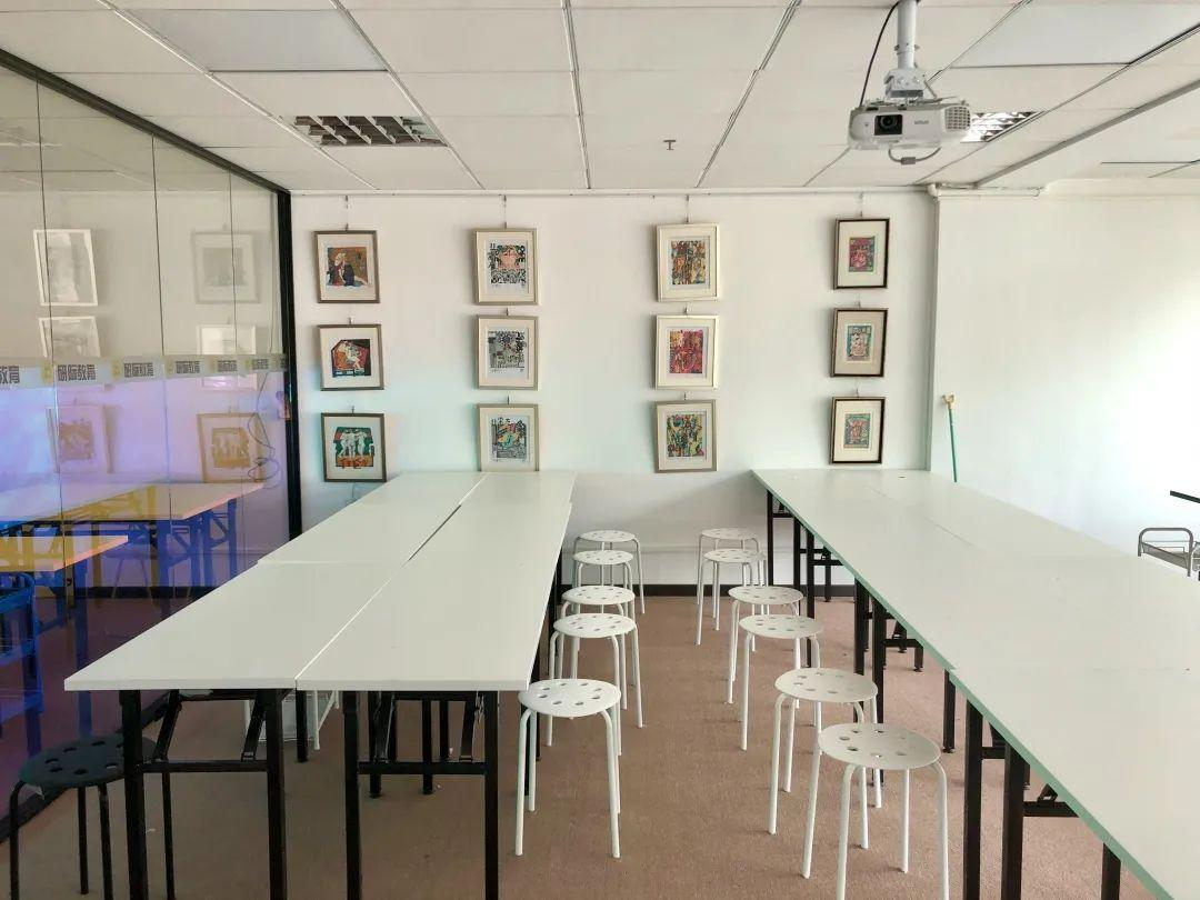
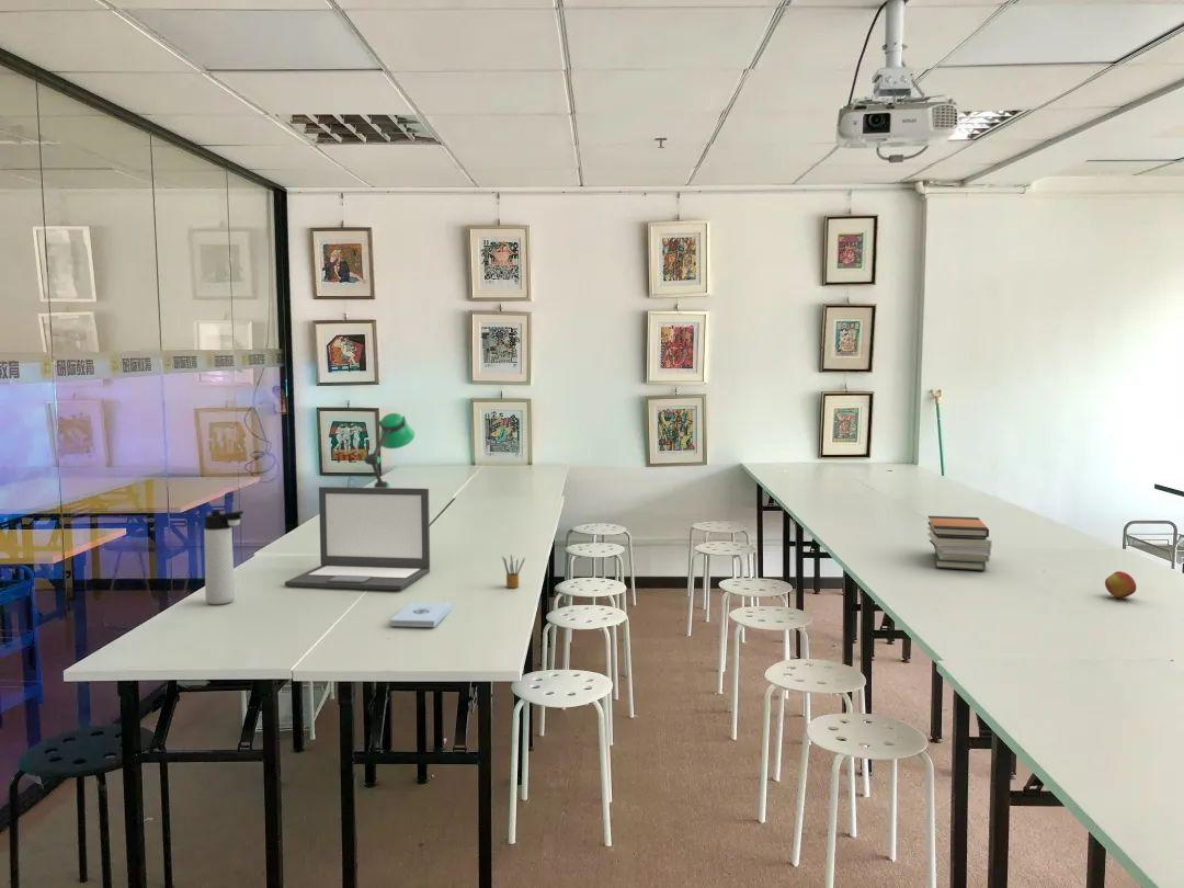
+ pencil box (513, 570)
+ thermos bottle (225, 556)
+ book stack (957, 542)
+ desk lamp (379, 462)
+ laptop (358, 535)
+ notepad (422, 614)
+ apple (1119, 584)
